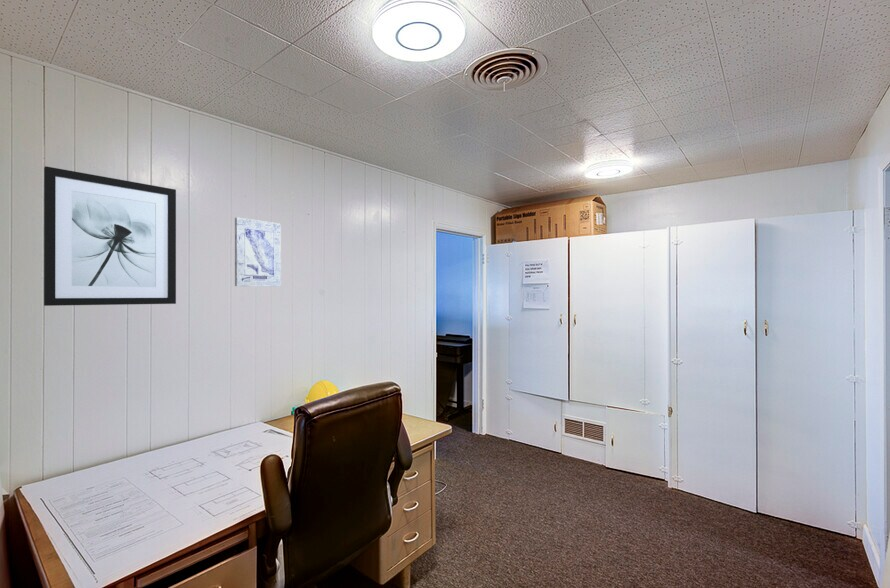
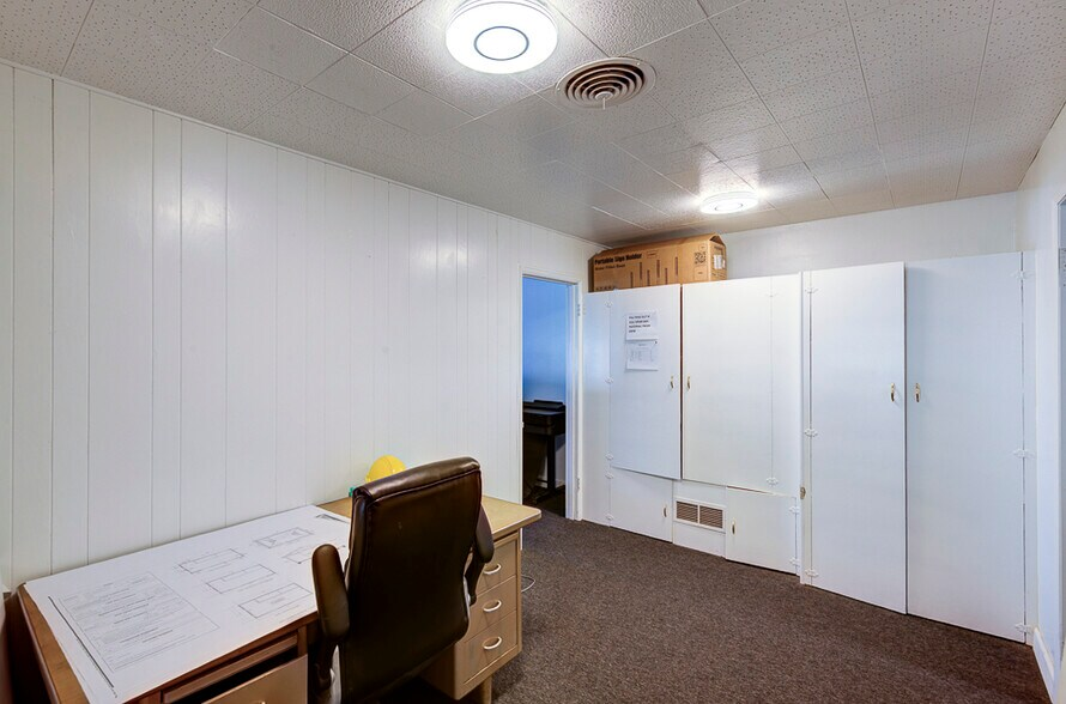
- wall art (116, 242)
- wall art (258, 253)
